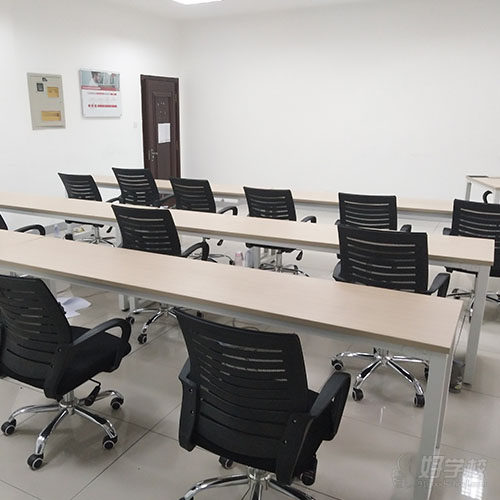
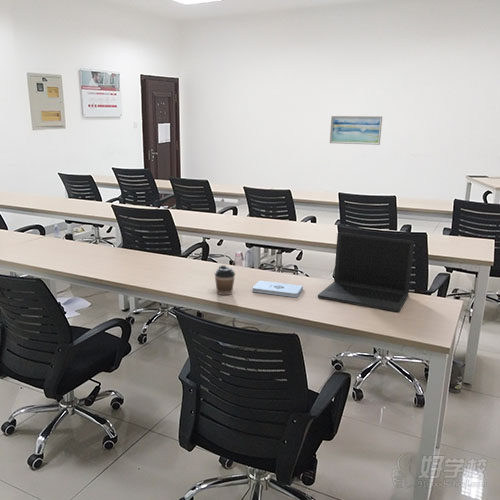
+ laptop (366, 269)
+ notepad (277, 288)
+ wall art (355, 130)
+ coffee cup (224, 279)
